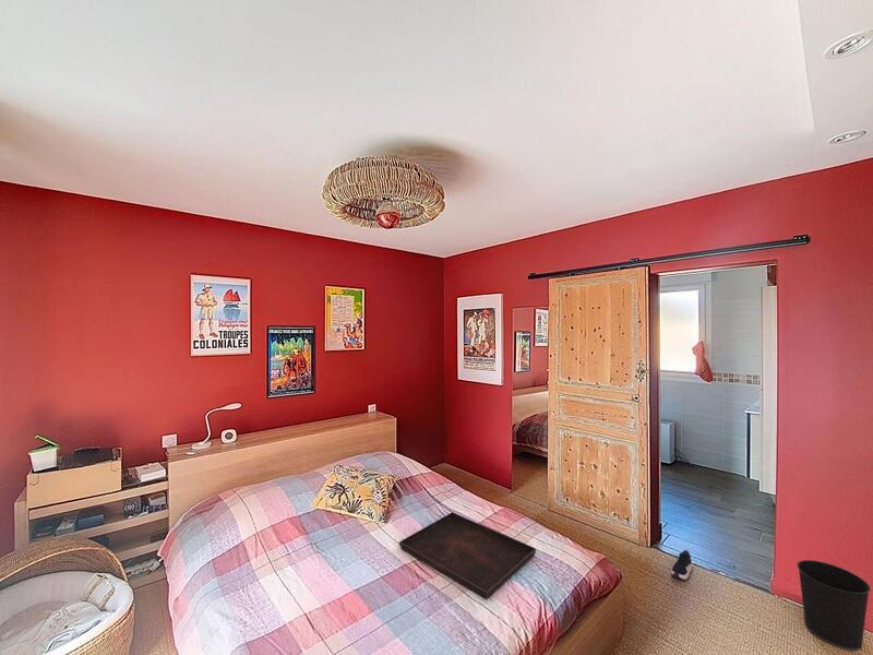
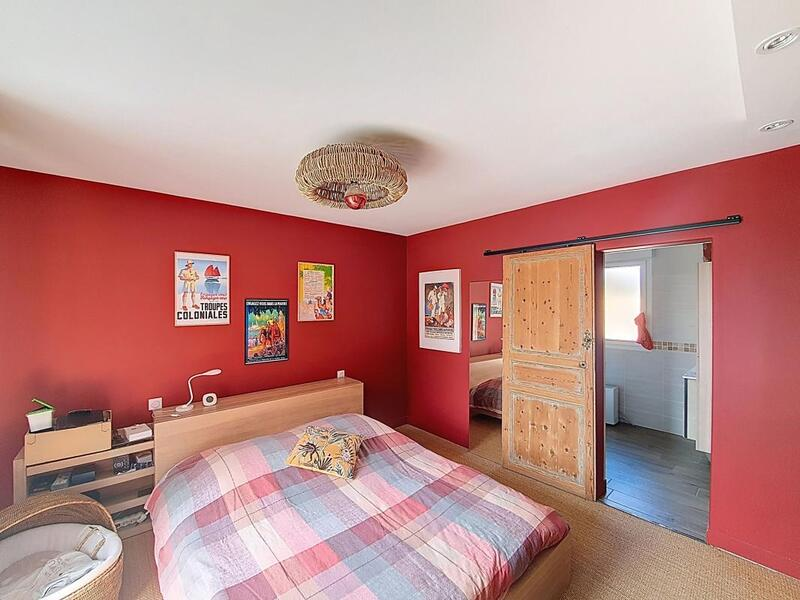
- shoe (682, 563)
- wastebasket (832, 604)
- serving tray (466, 548)
